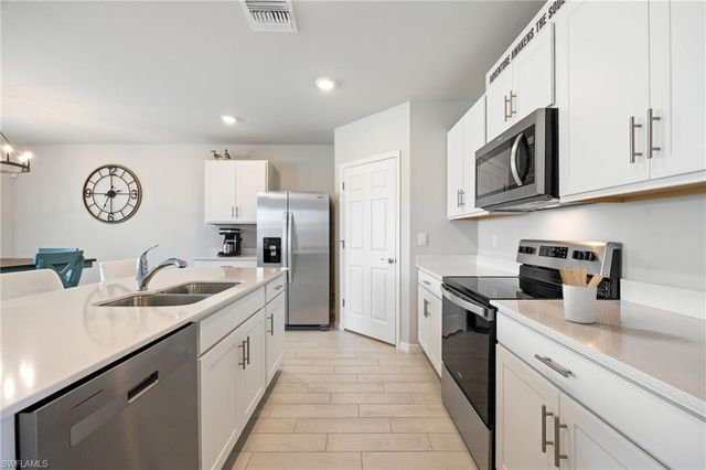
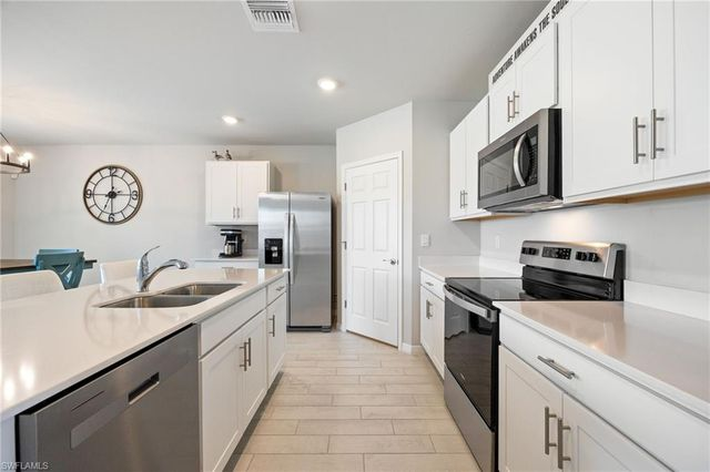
- utensil holder (577, 292)
